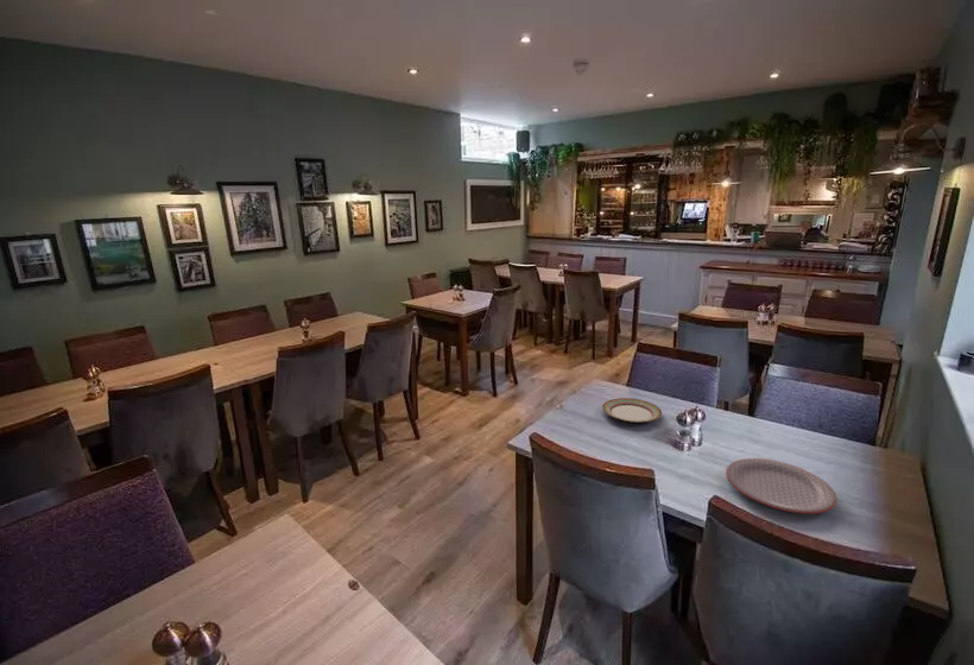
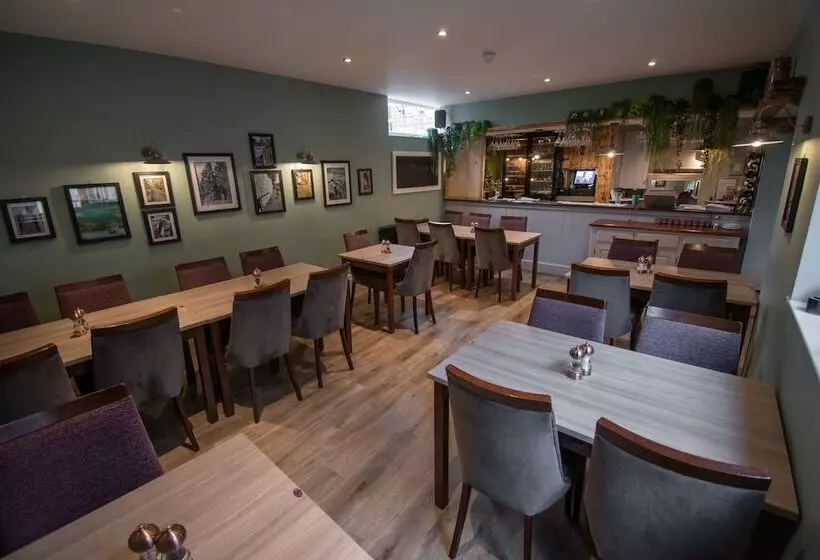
- plate (631, 411)
- plate (778, 486)
